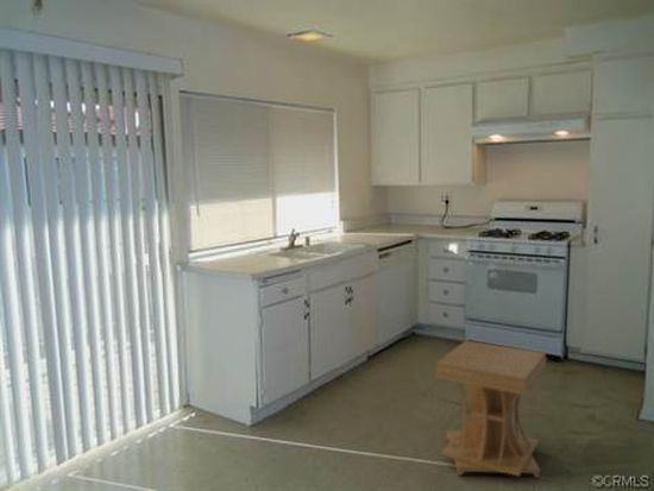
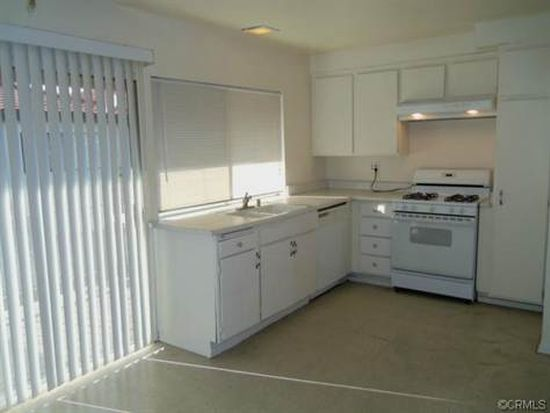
- side table (491, 407)
